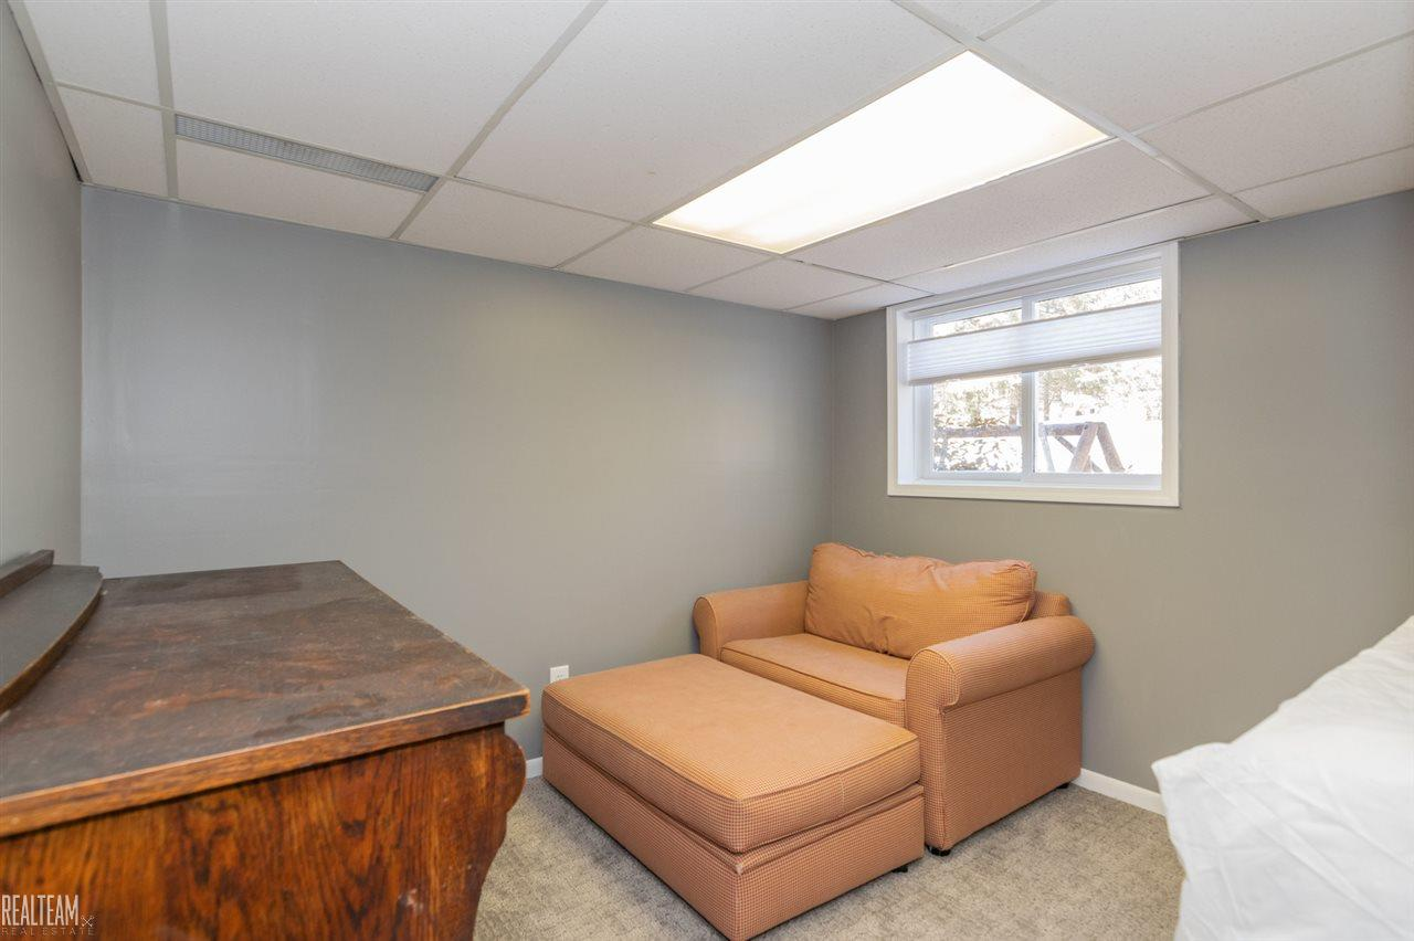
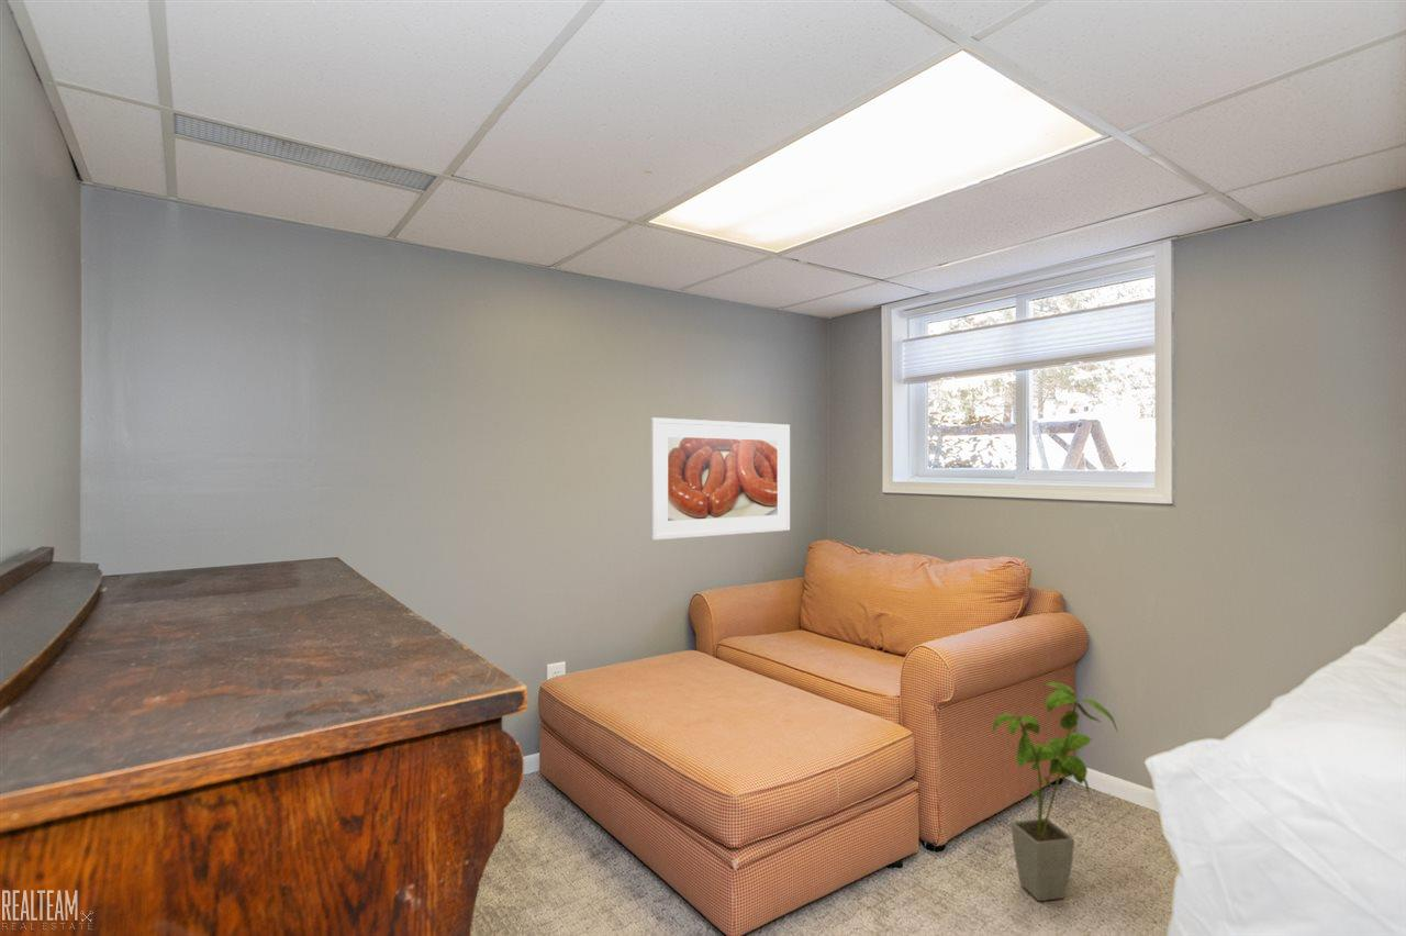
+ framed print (725, 478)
+ house plant (1057, 785)
